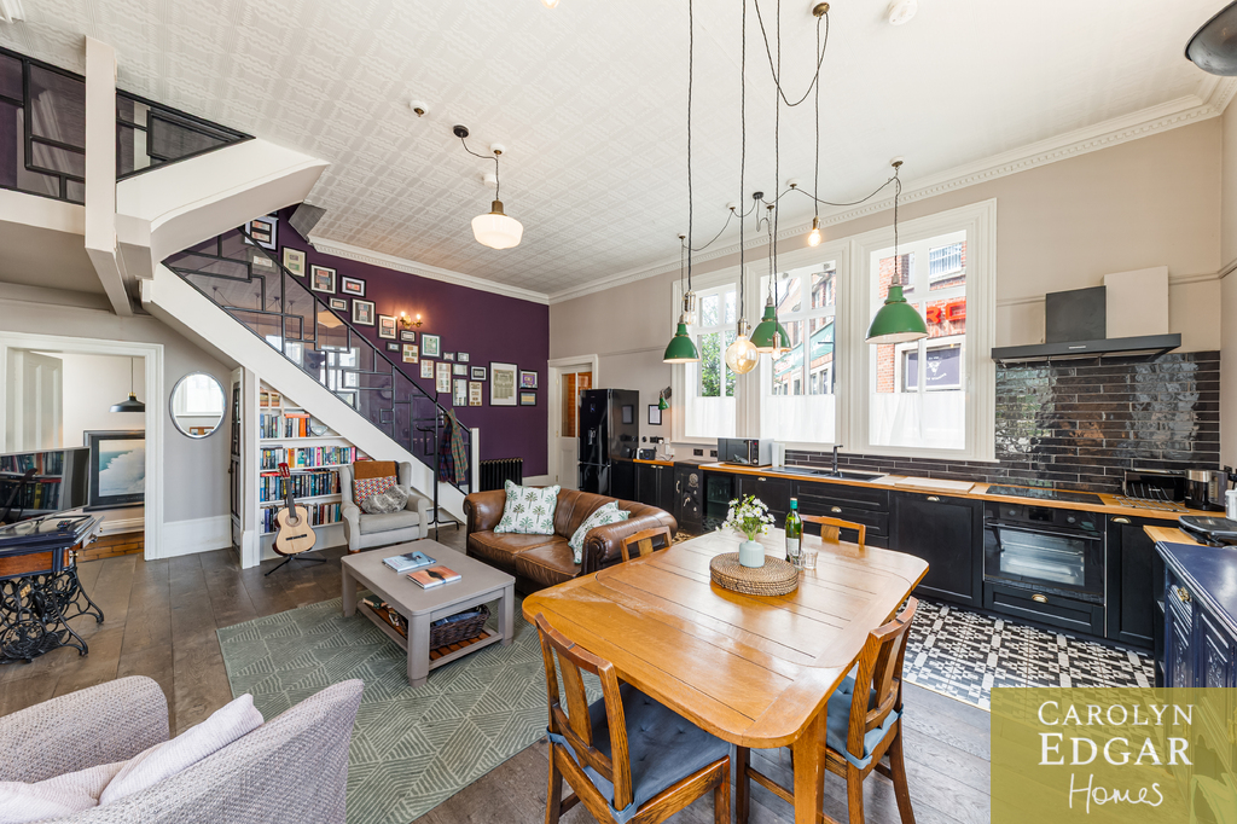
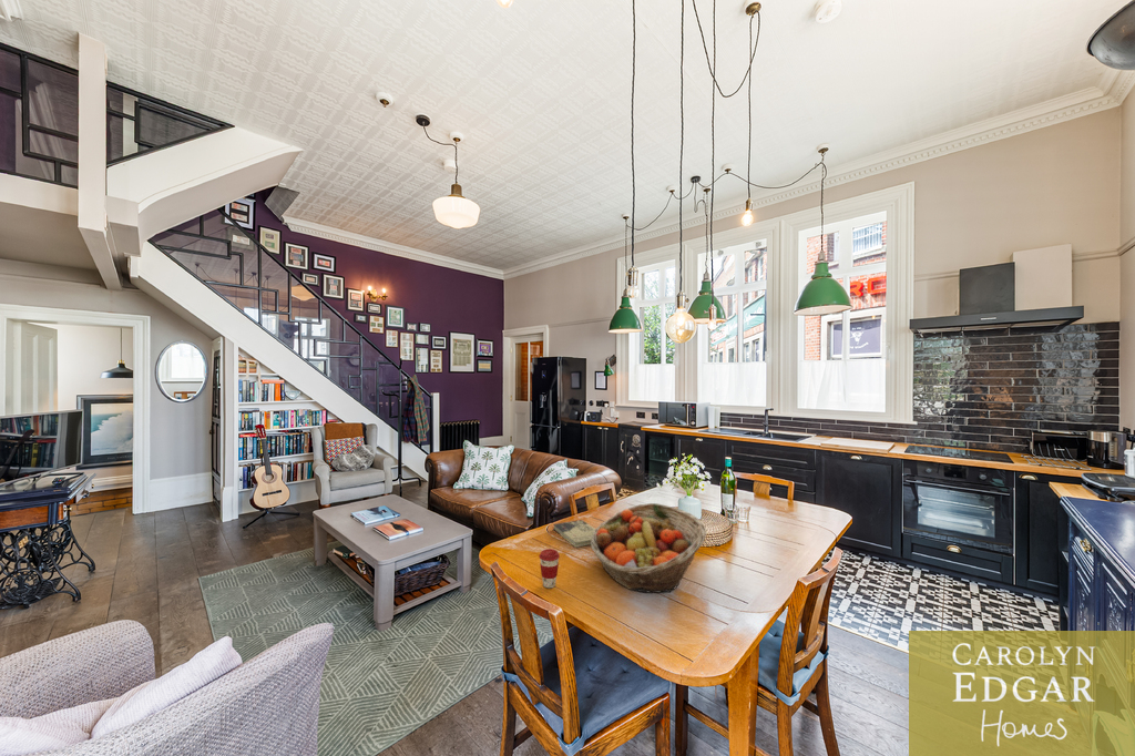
+ book (579, 532)
+ fruit basket (645, 543)
+ coffee cup (549, 568)
